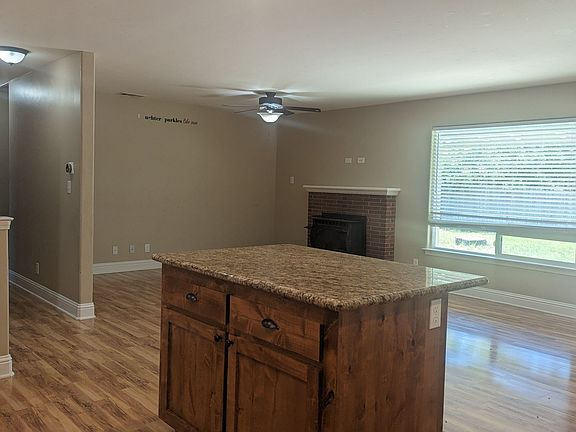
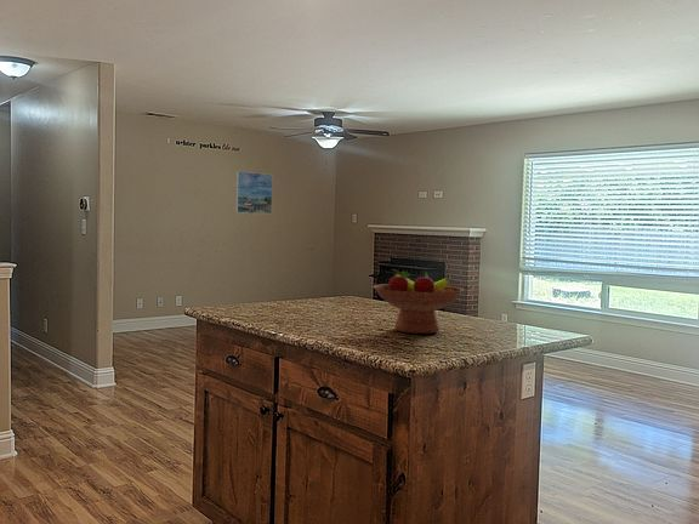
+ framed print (254, 193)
+ fruit bowl (417, 300)
